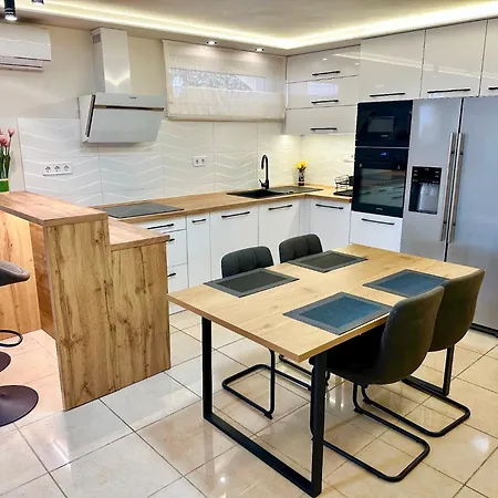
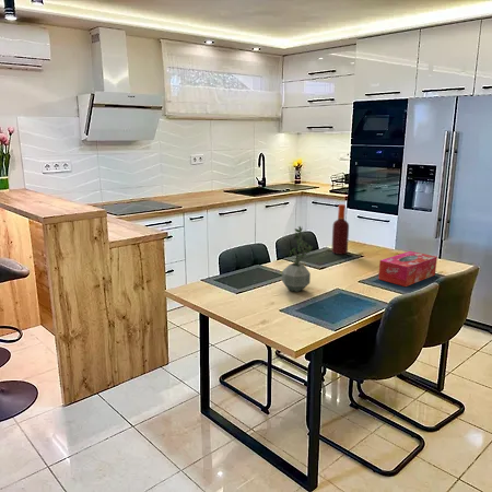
+ bottle (340, 229)
+ tissue box (408, 268)
+ potted plant (298, 258)
